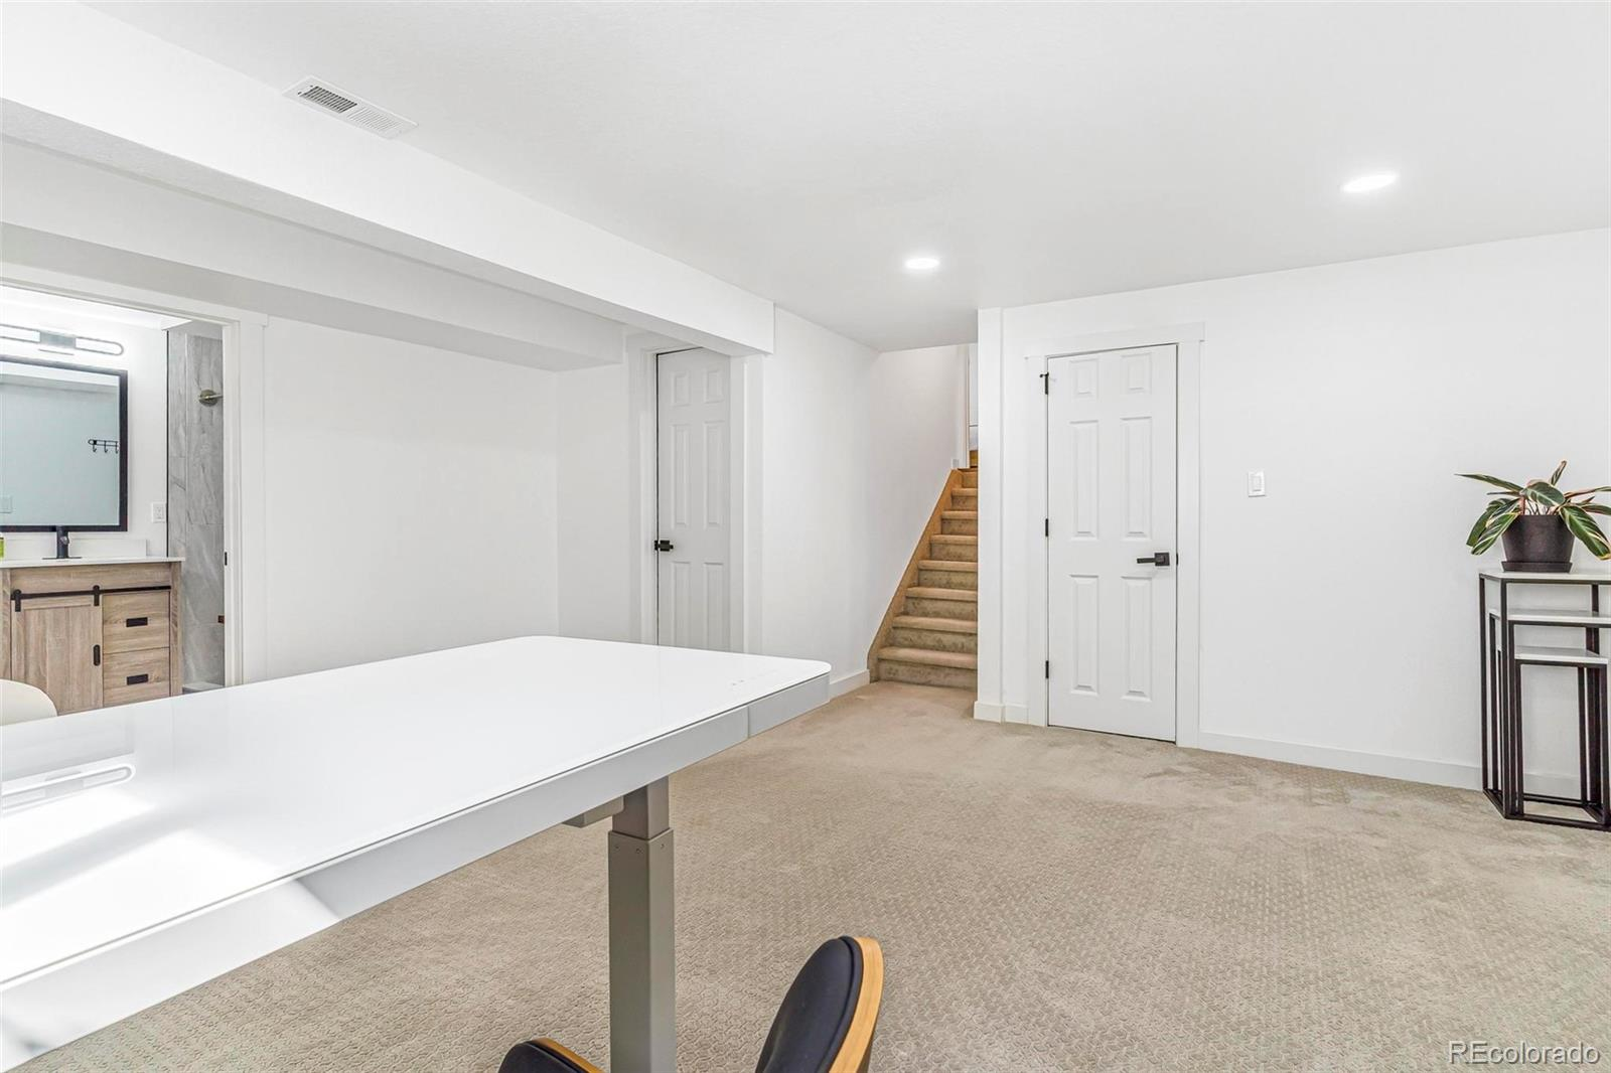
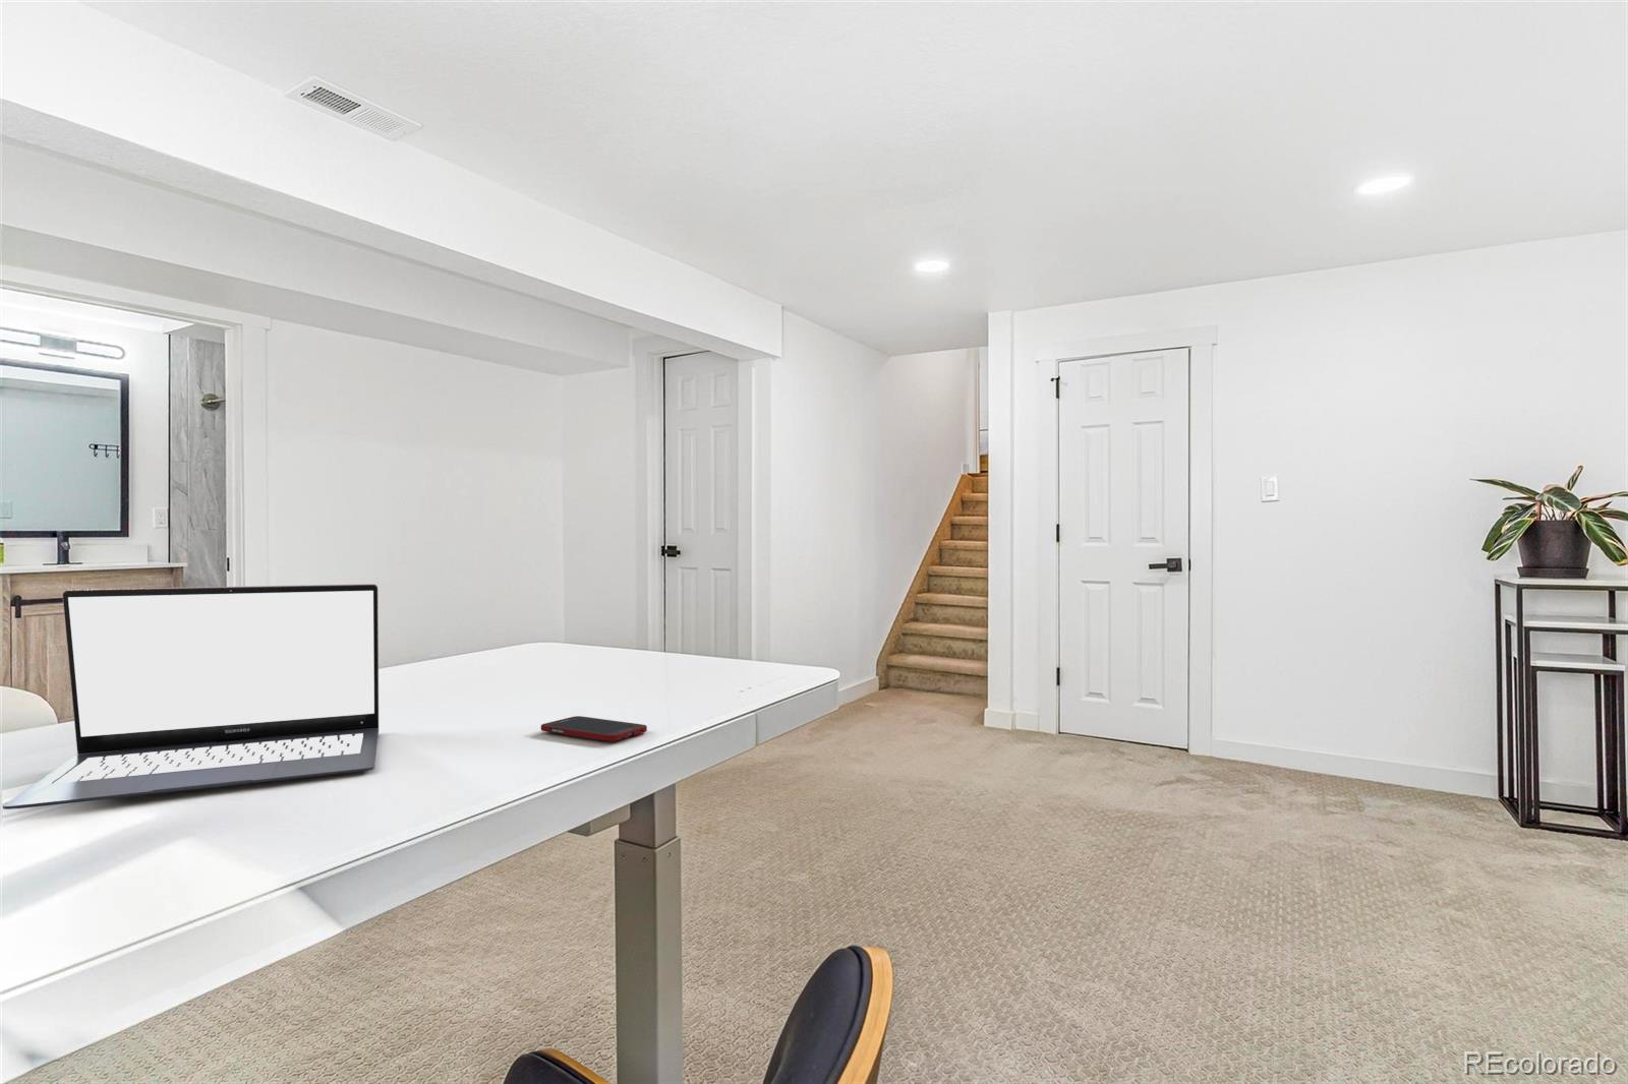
+ cell phone (593, 728)
+ laptop (222, 679)
